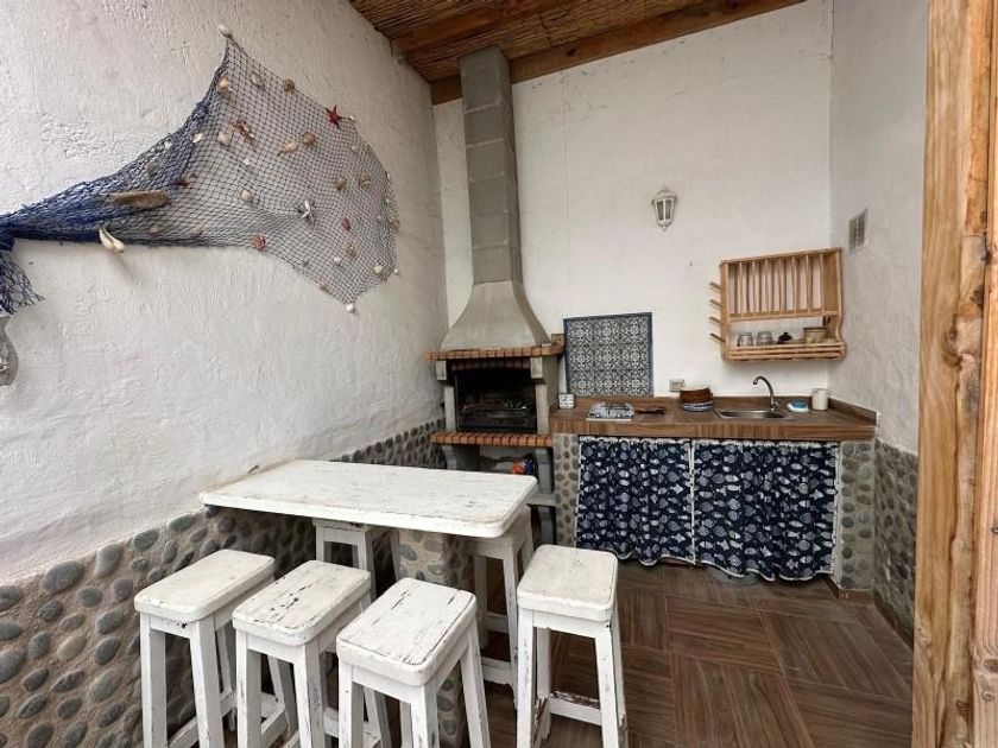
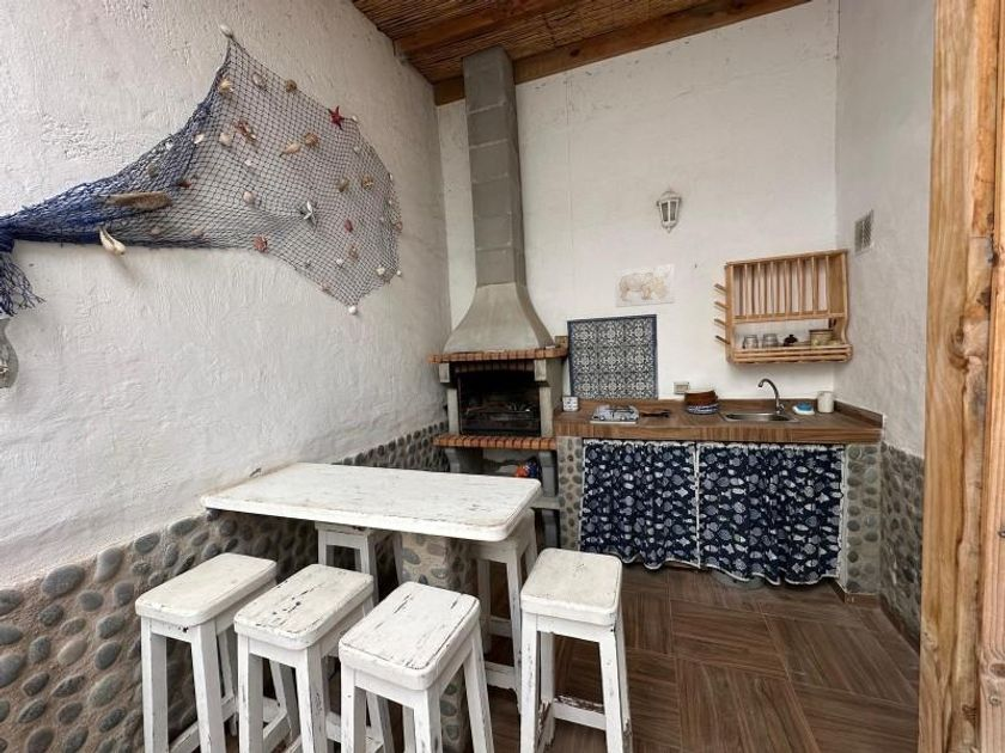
+ wall art (644, 286)
